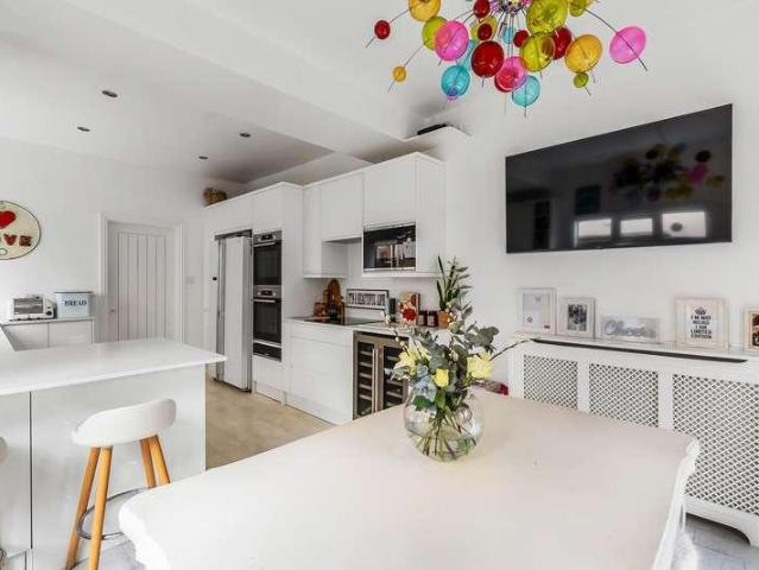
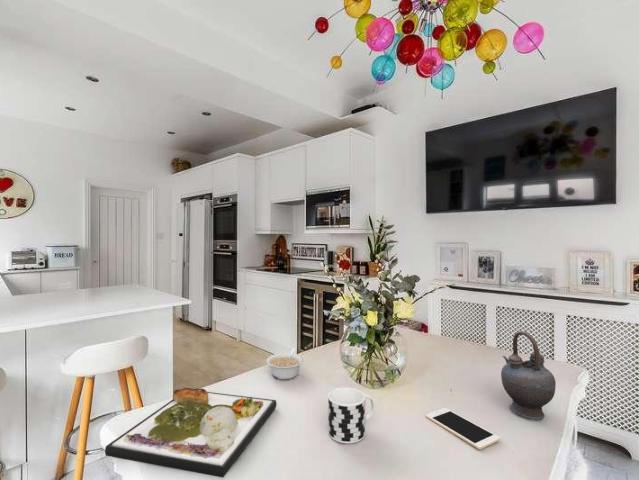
+ cell phone (460, 426)
+ cup (352, 413)
+ dinner plate (201, 418)
+ legume (284, 364)
+ teapot (523, 370)
